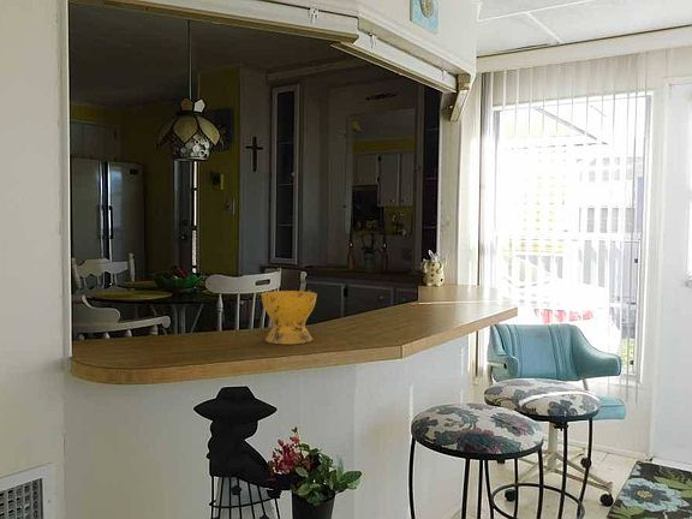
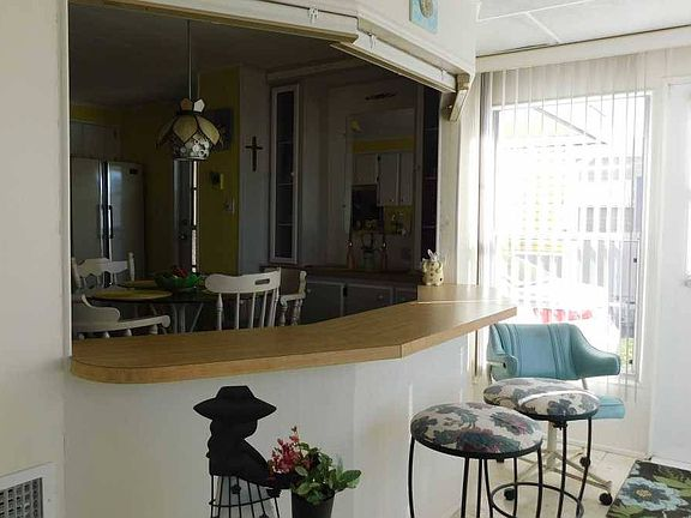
- bowl (288, 316)
